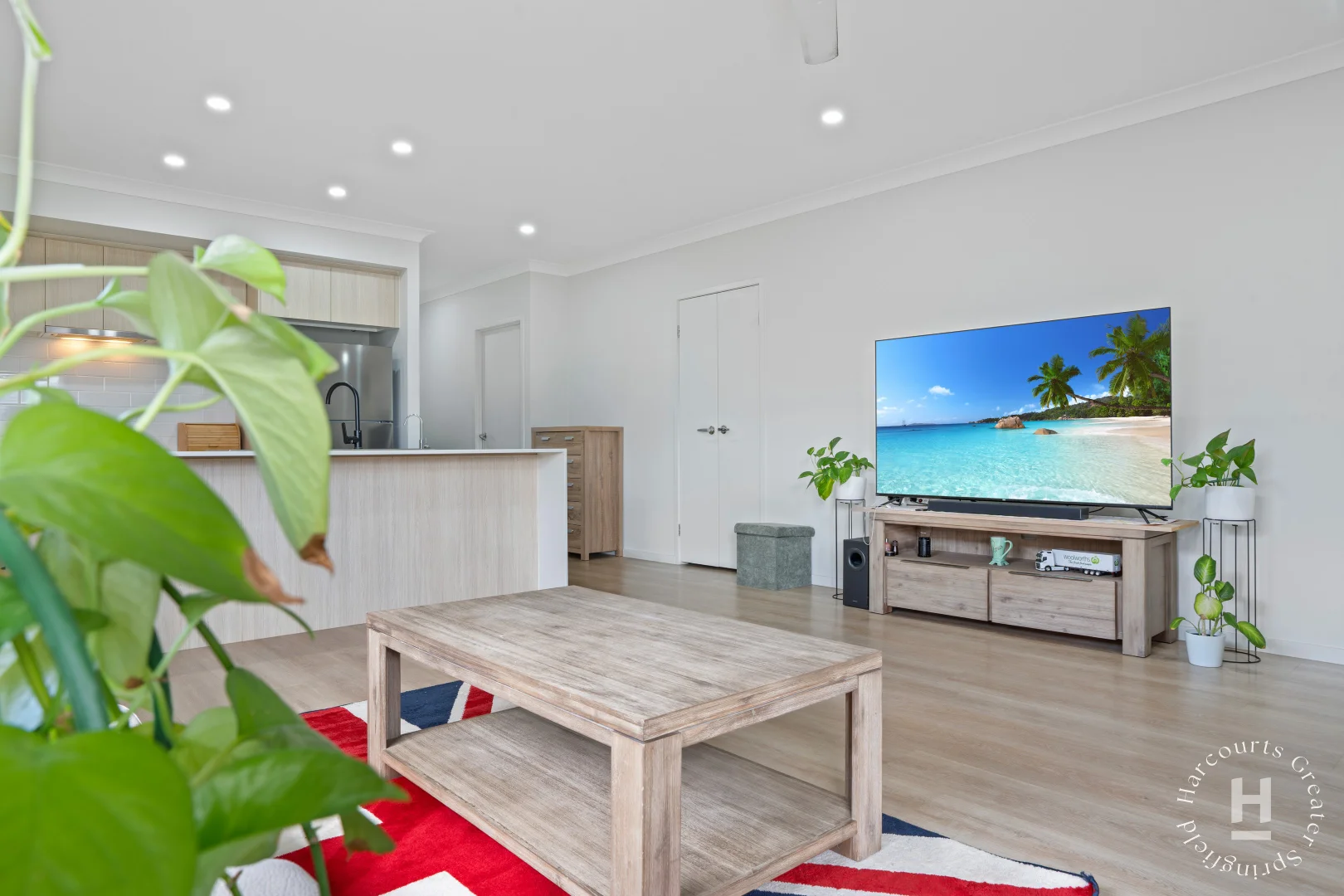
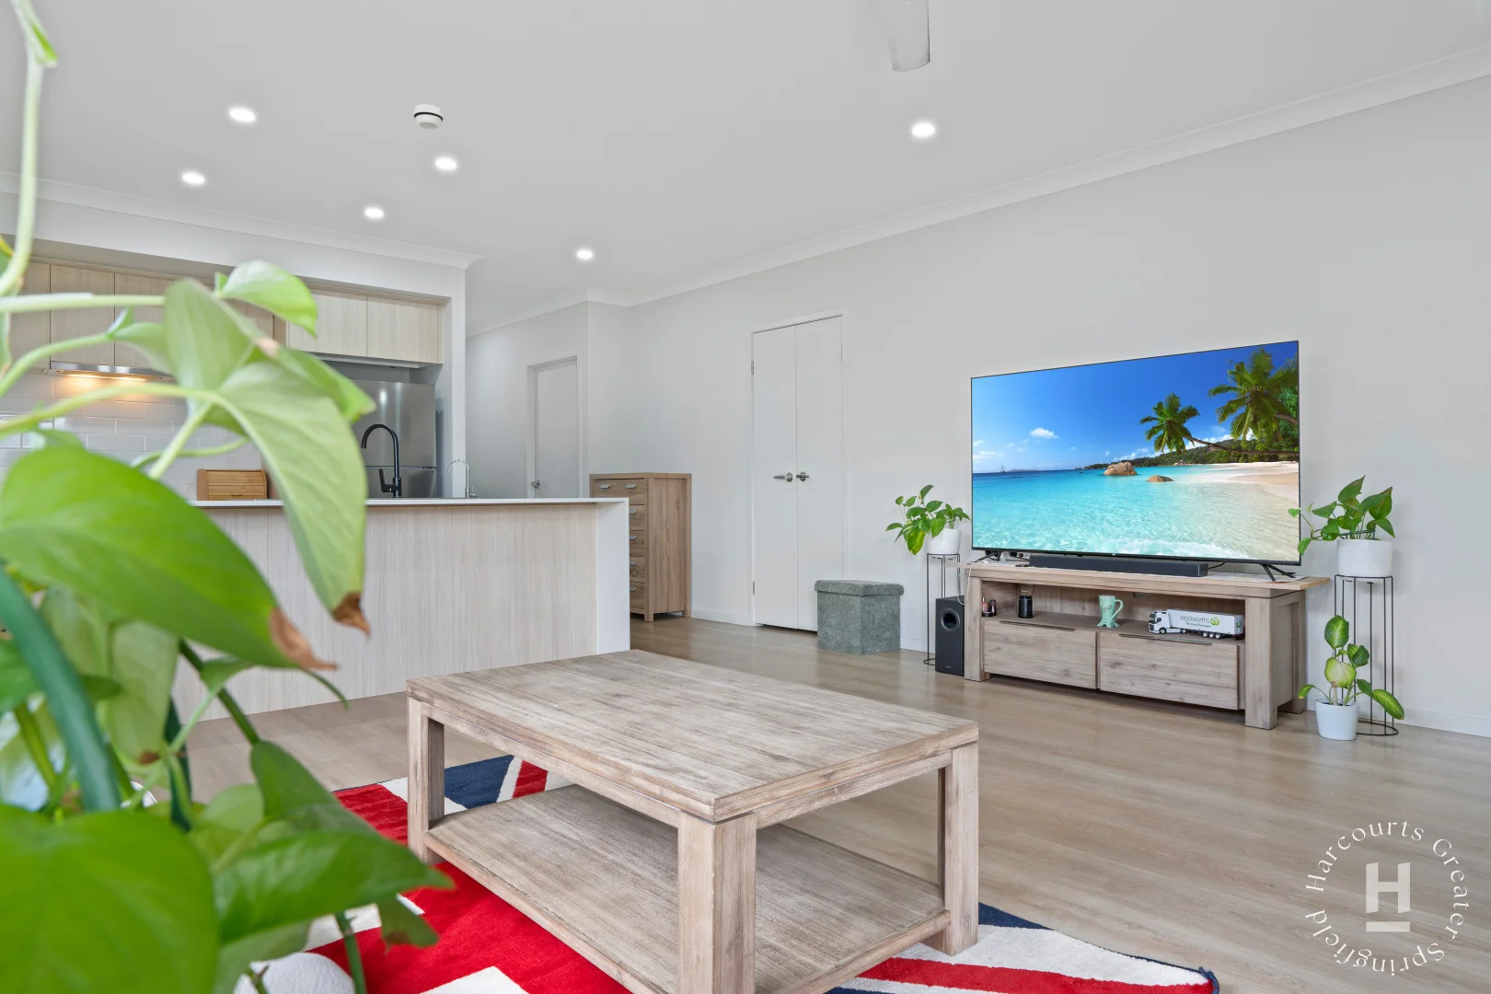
+ smoke detector (428, 116)
